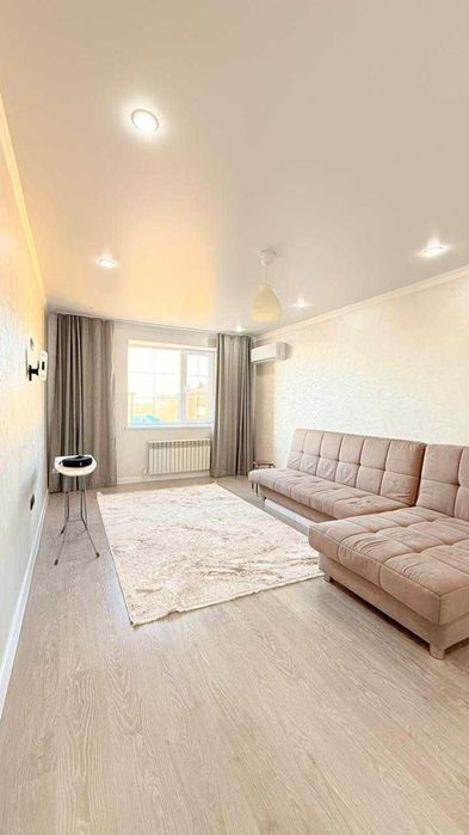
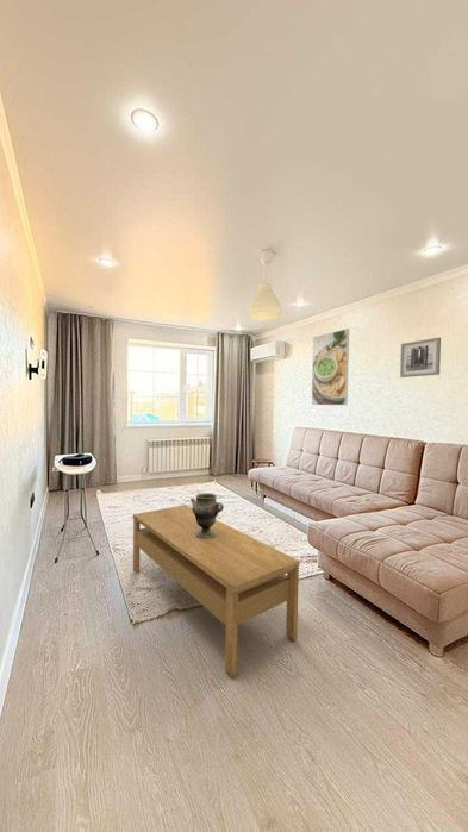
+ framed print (329, 369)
+ decorative vase (205, 514)
+ wall art (419, 358)
+ coffee table (201, 565)
